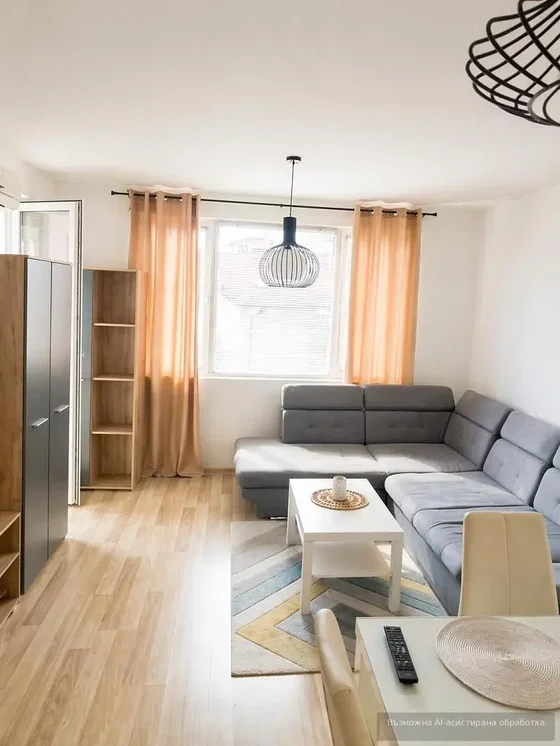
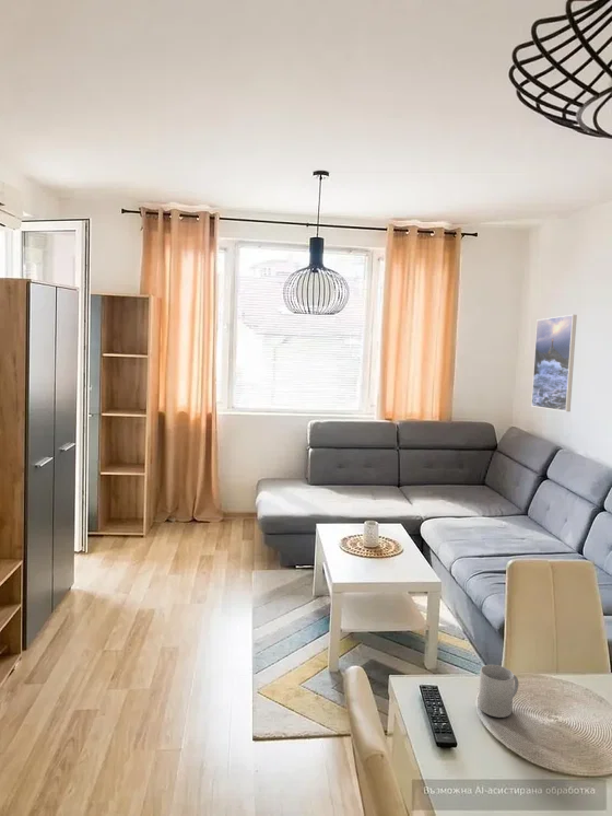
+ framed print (552, 363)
+ mug (501, 688)
